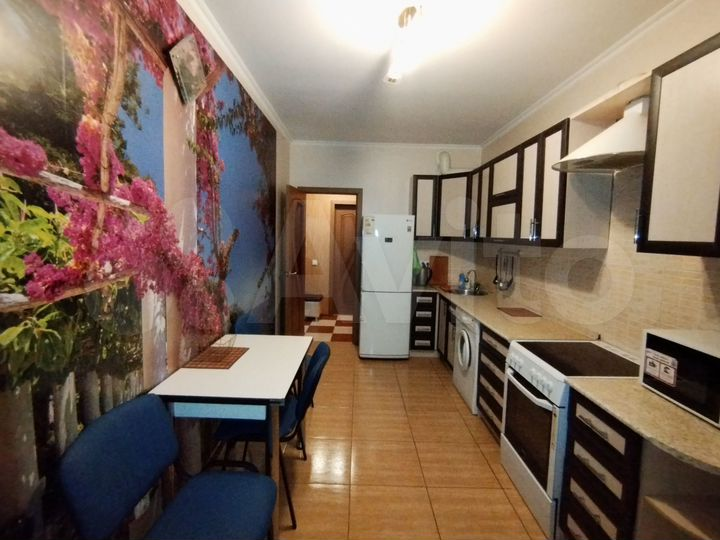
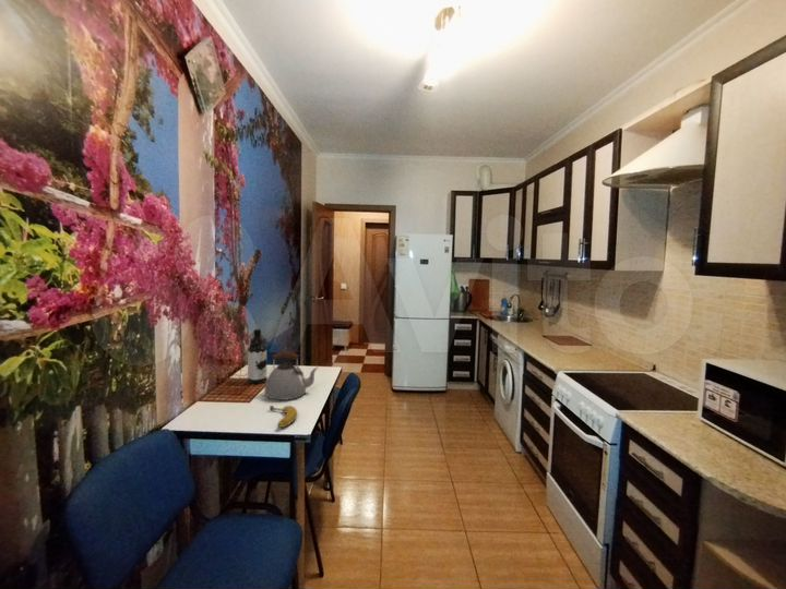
+ kettle (291, 372)
+ fruit (281, 419)
+ water bottle (257, 356)
